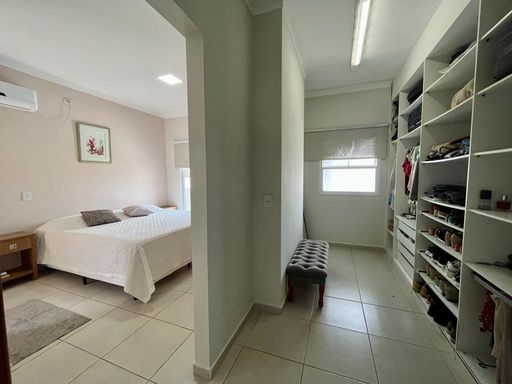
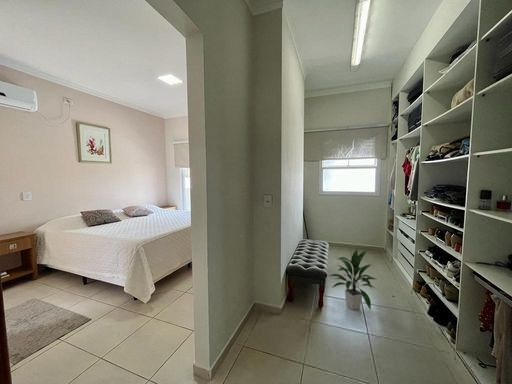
+ indoor plant (354, 279)
